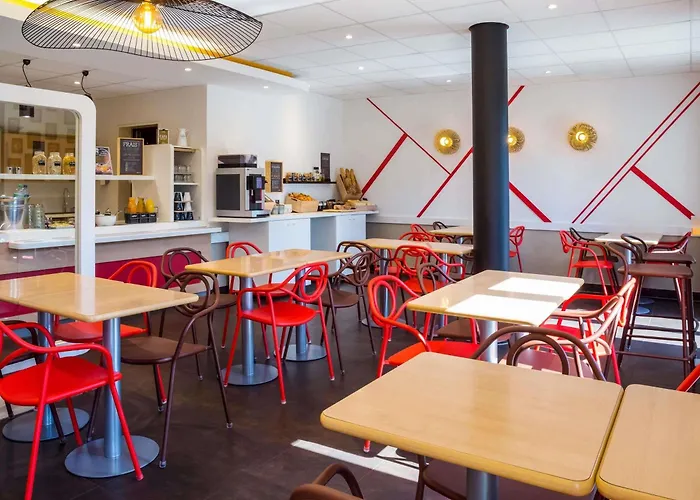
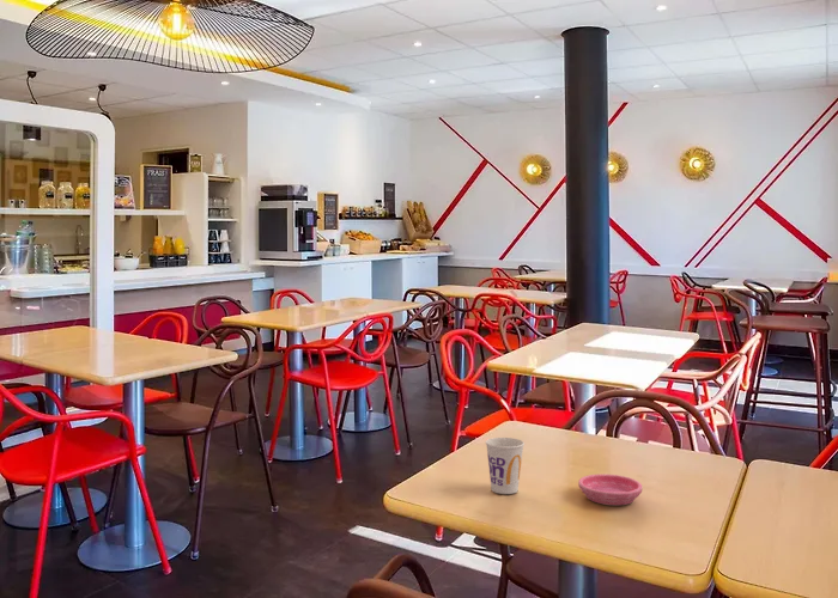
+ saucer (609, 489)
+ cup (504, 465)
